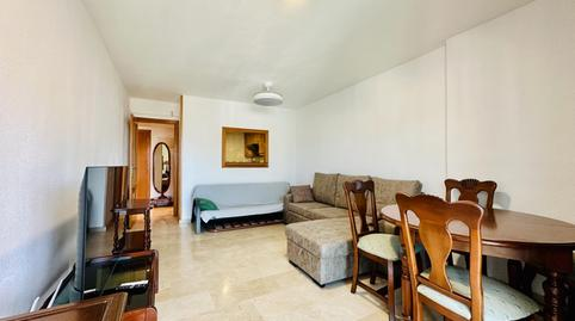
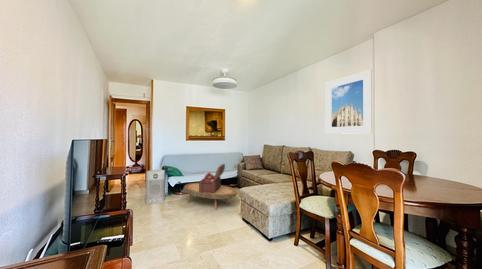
+ coffee table (208, 195)
+ air purifier (155, 185)
+ toy chest (212, 176)
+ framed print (346, 105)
